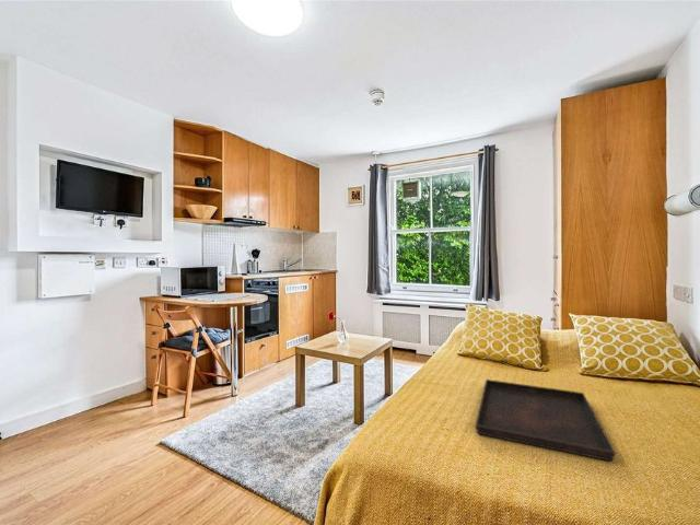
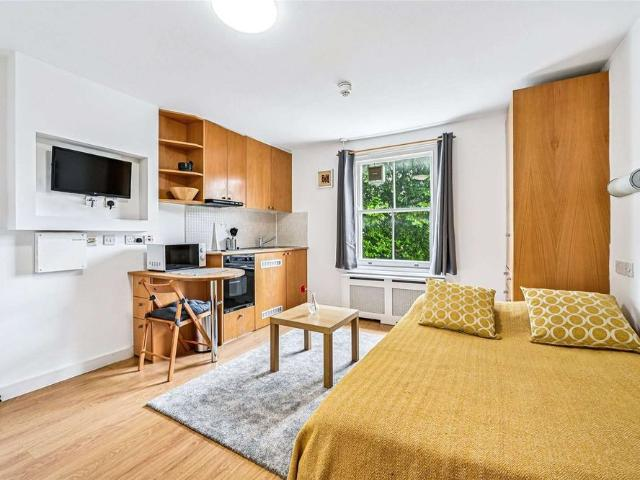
- serving tray (535, 411)
